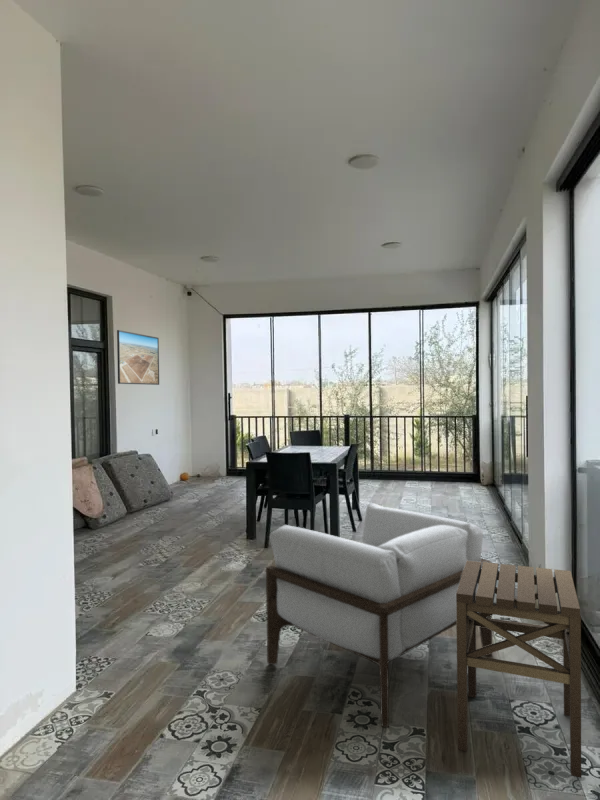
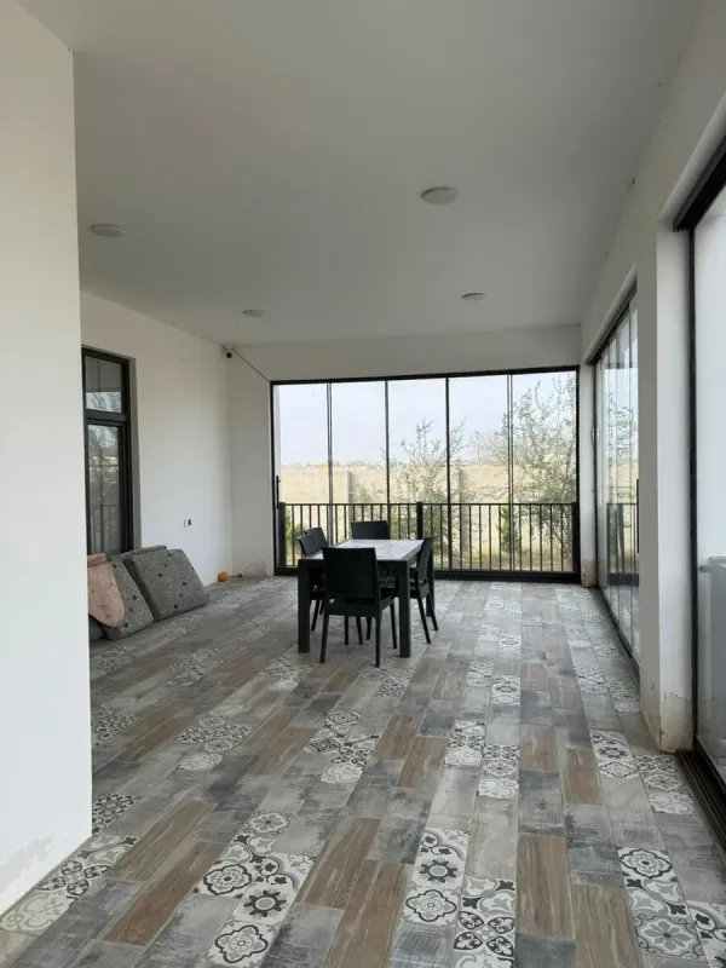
- armchair (379, 590)
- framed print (139, 359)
- side table (516, 662)
